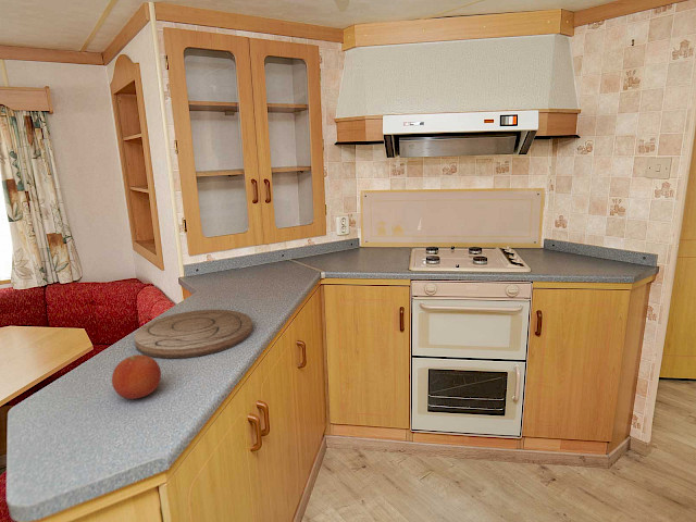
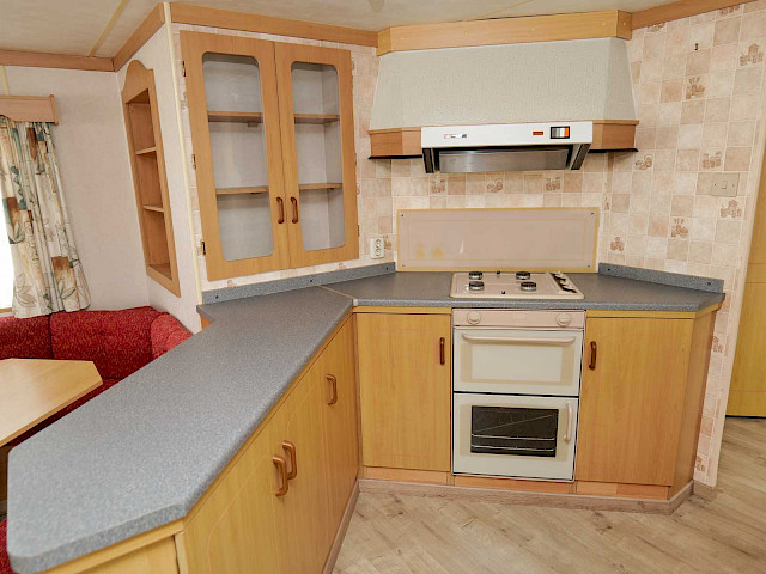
- fruit (136, 375)
- cutting board (196, 331)
